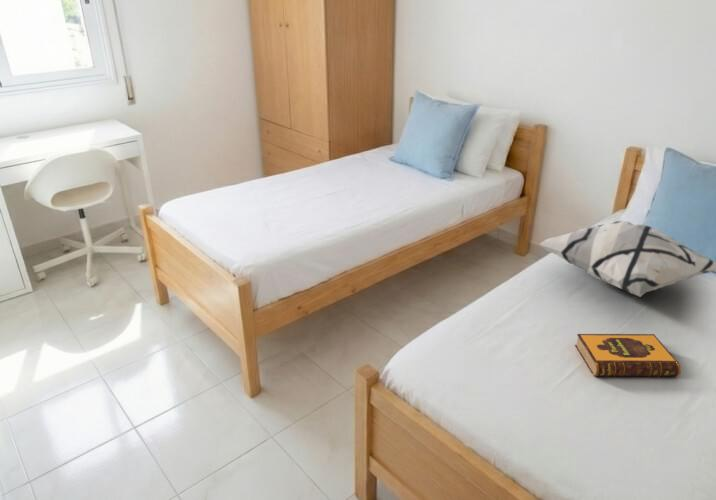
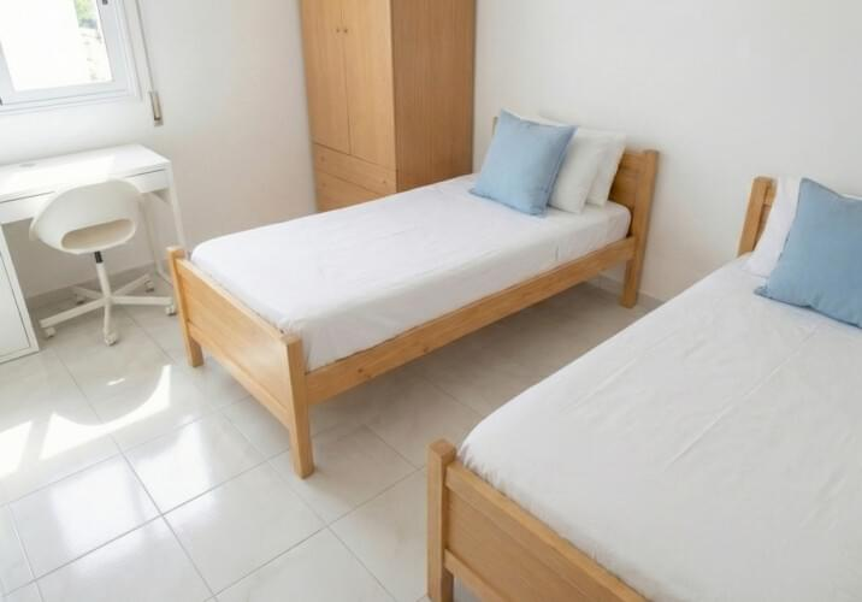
- decorative pillow (626, 254)
- hardback book (625, 356)
